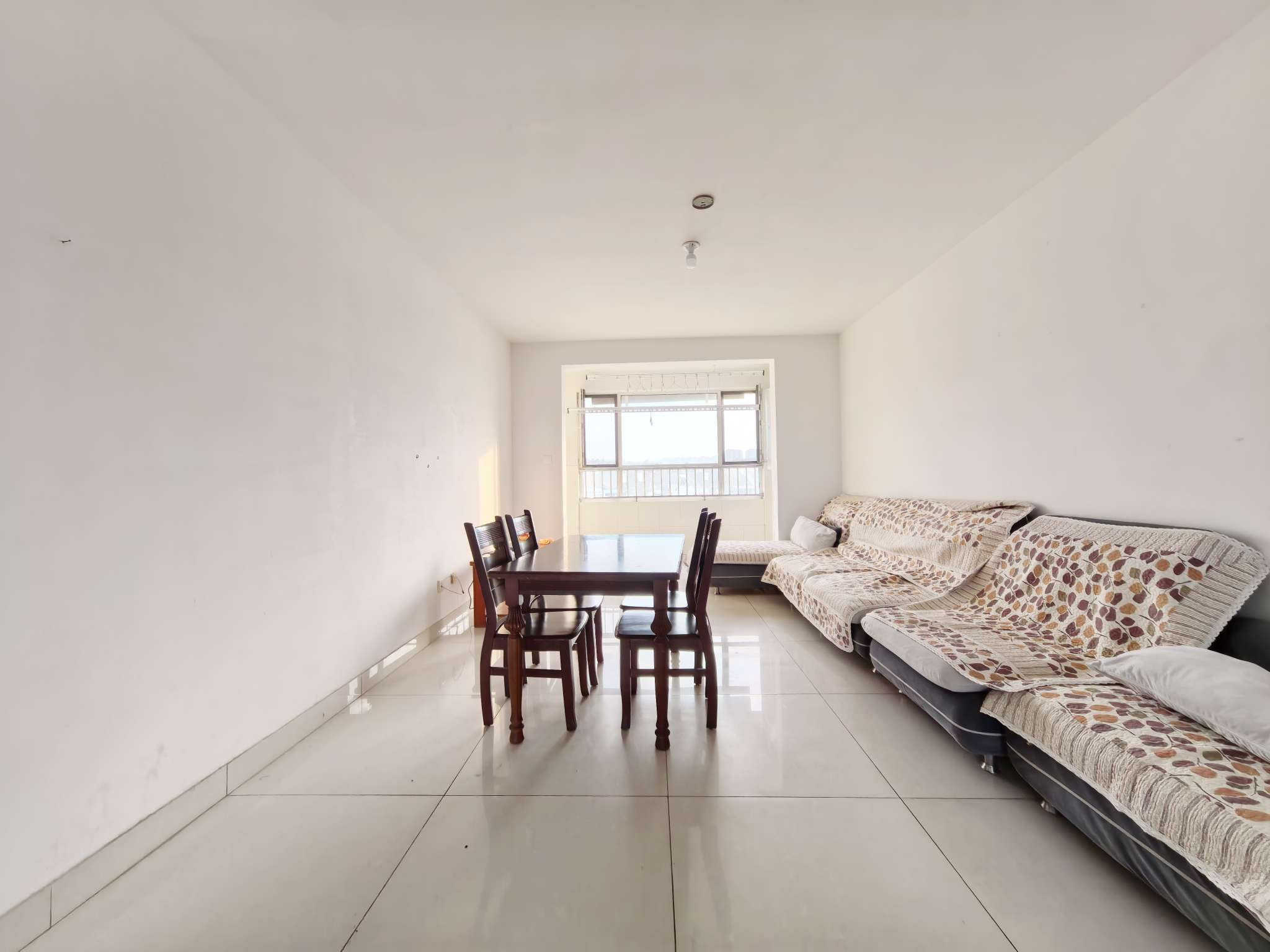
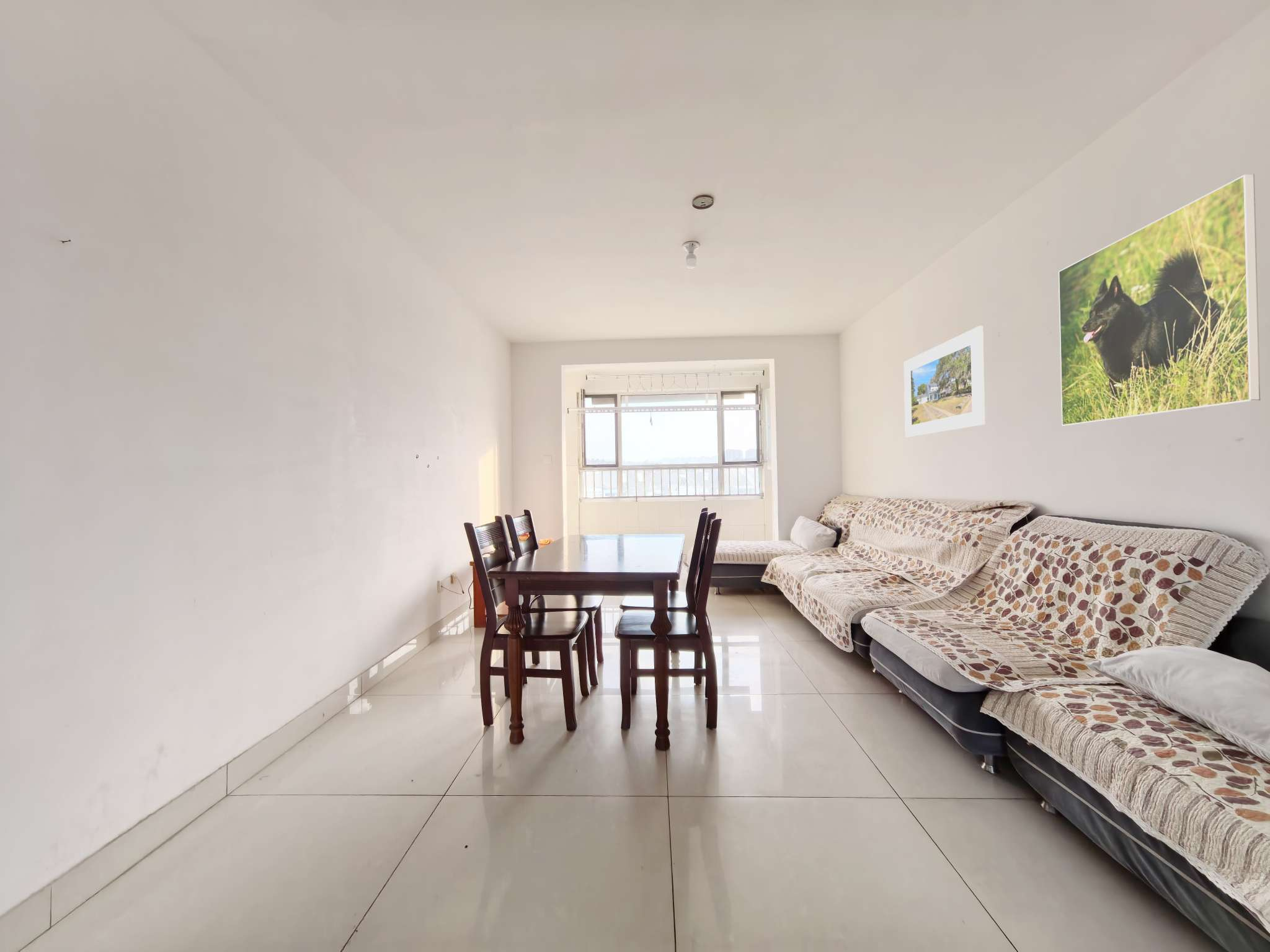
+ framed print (939, 389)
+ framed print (1140, 324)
